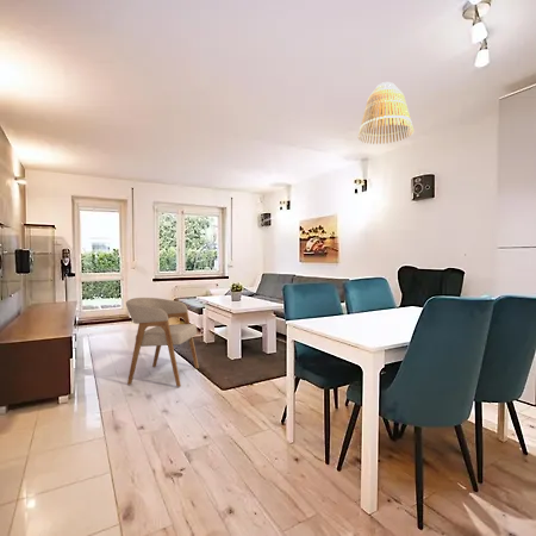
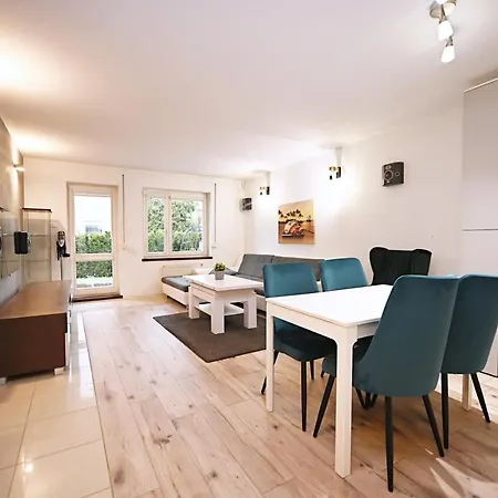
- armchair (161, 337)
- lamp shade (384, 110)
